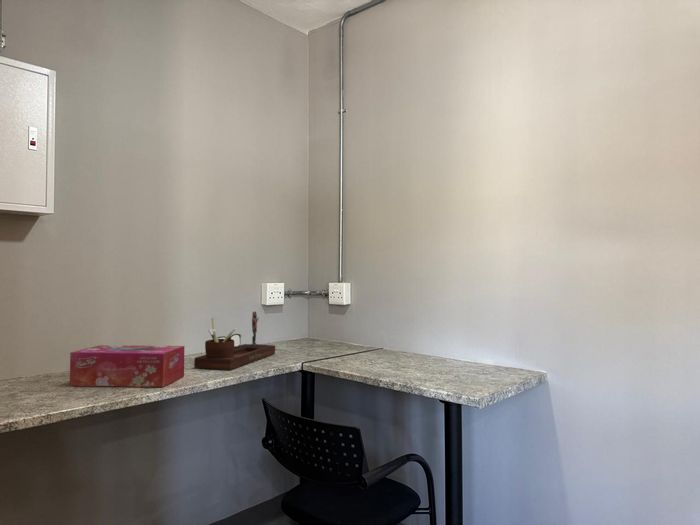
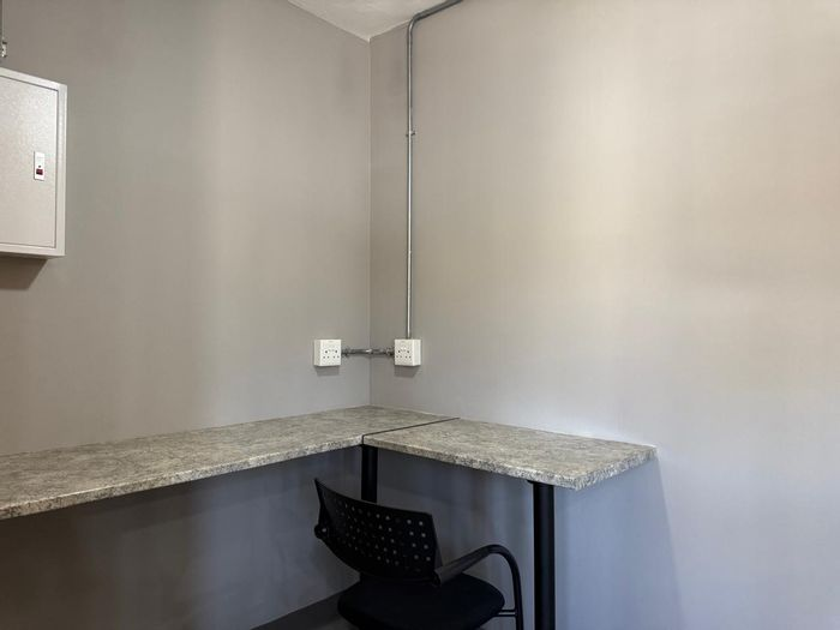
- tissue box (129, 364)
- desk organizer (235, 337)
